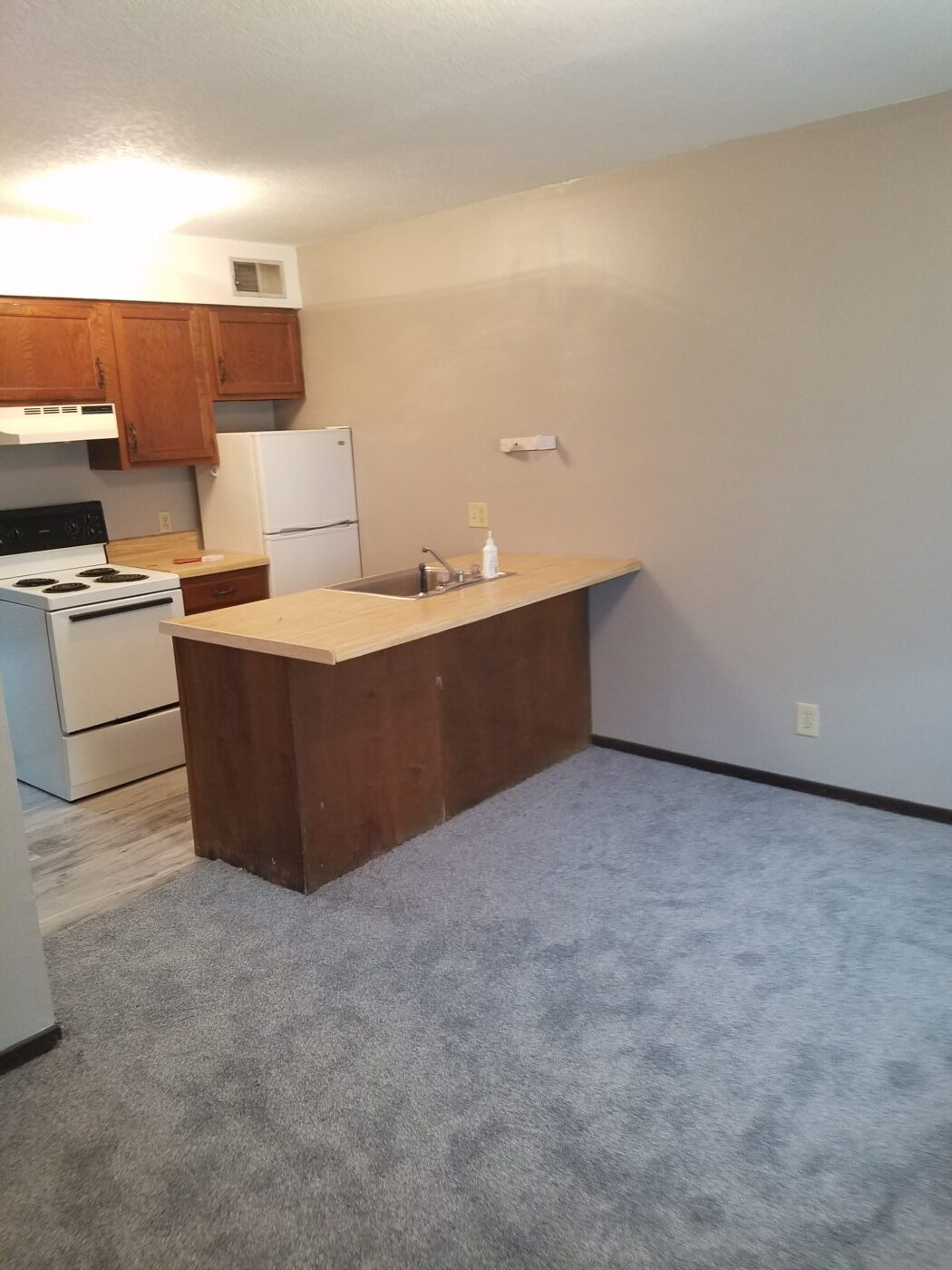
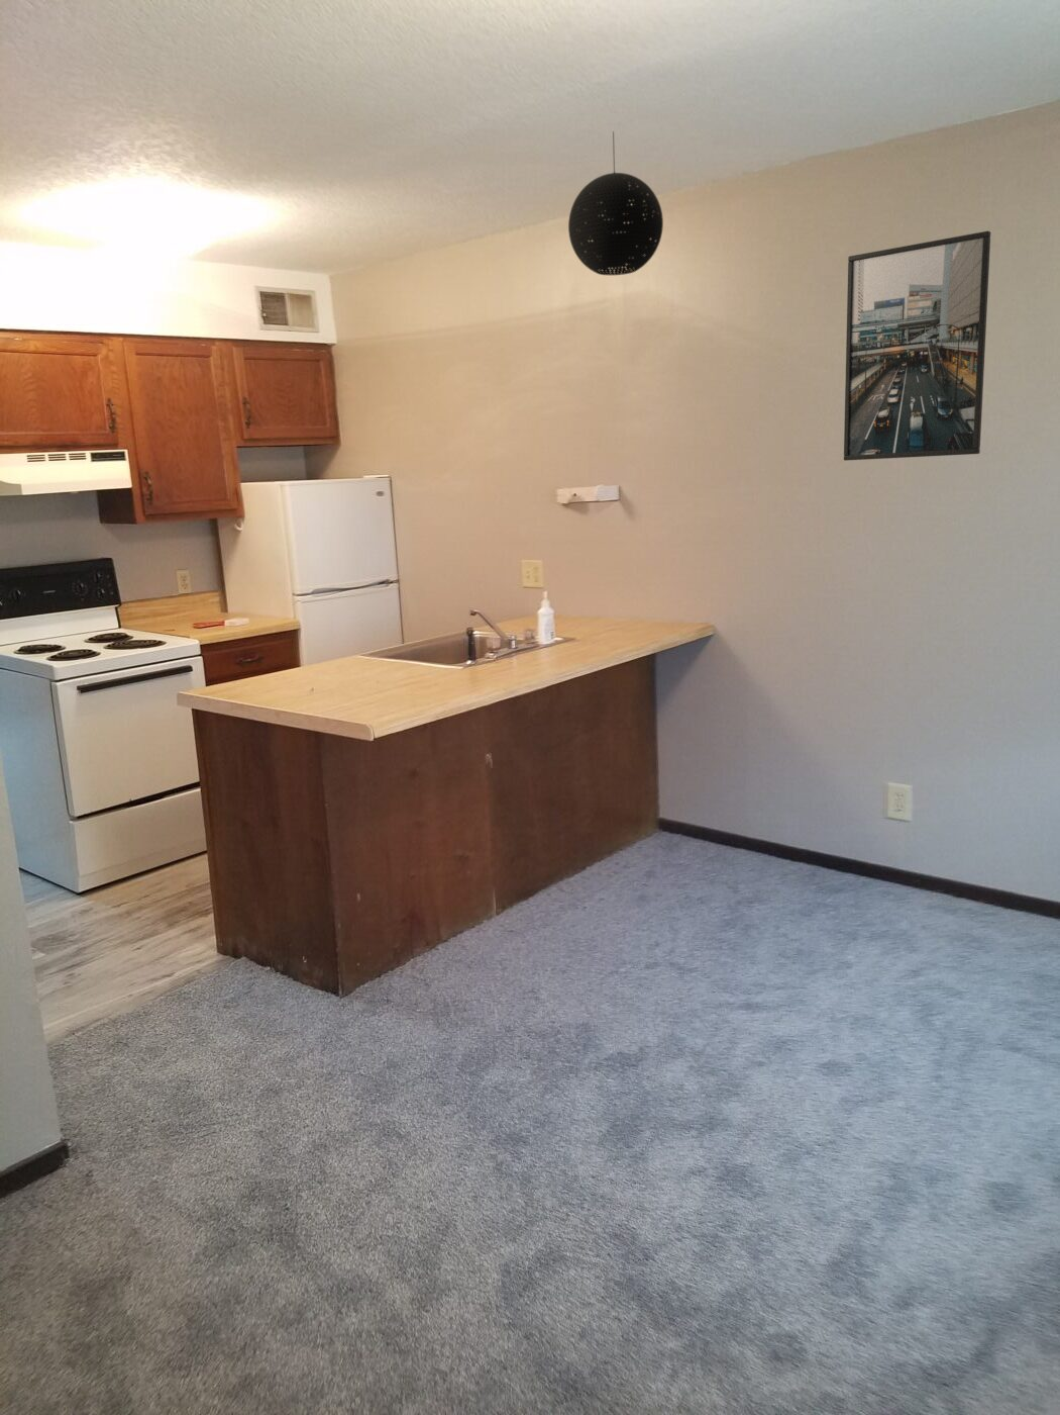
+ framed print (913, 353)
+ pendant light (615, 202)
